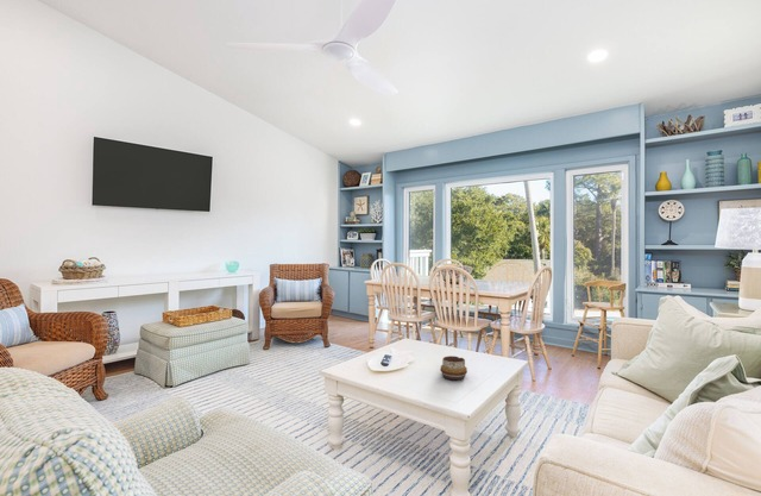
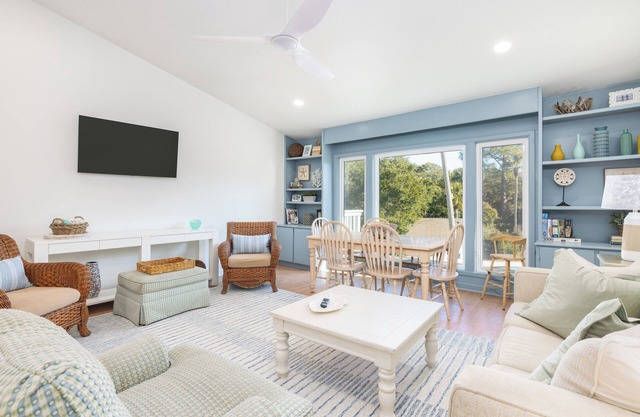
- decorative bowl (453, 368)
